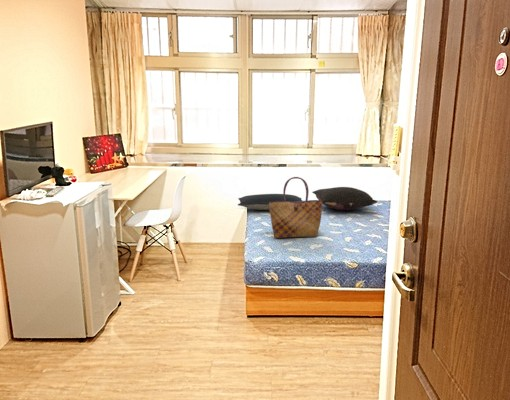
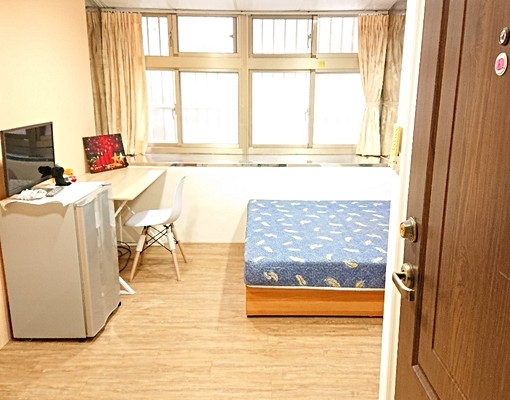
- pillow (271, 201)
- pillow (342, 197)
- tote bag (296, 207)
